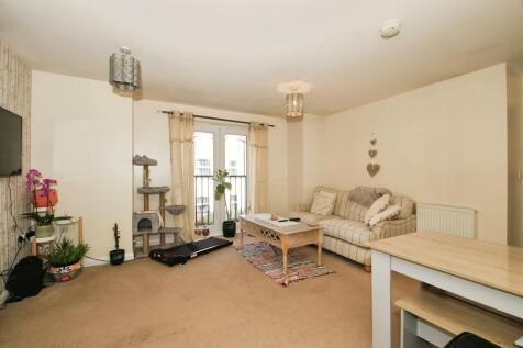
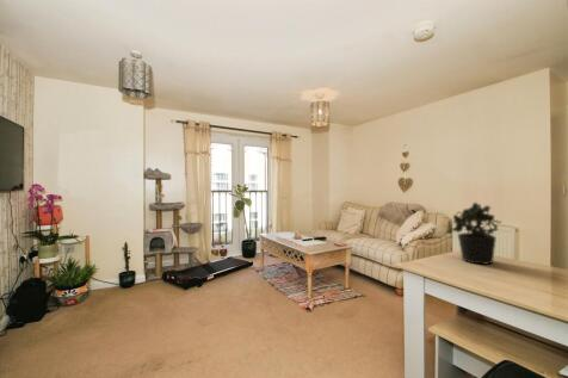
+ potted plant (475, 231)
